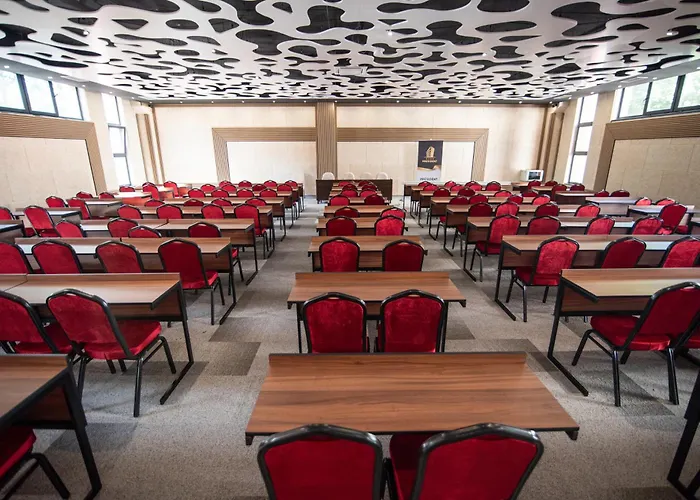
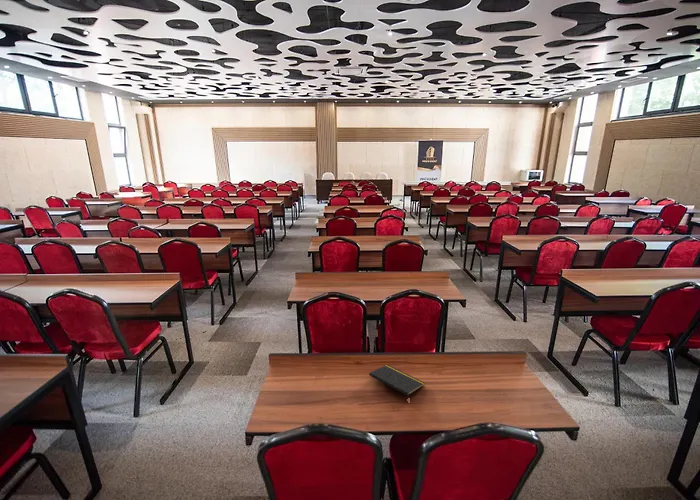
+ notepad (396, 378)
